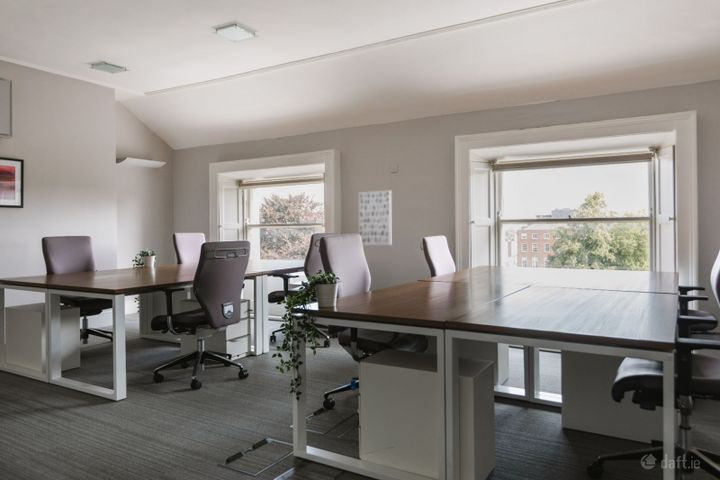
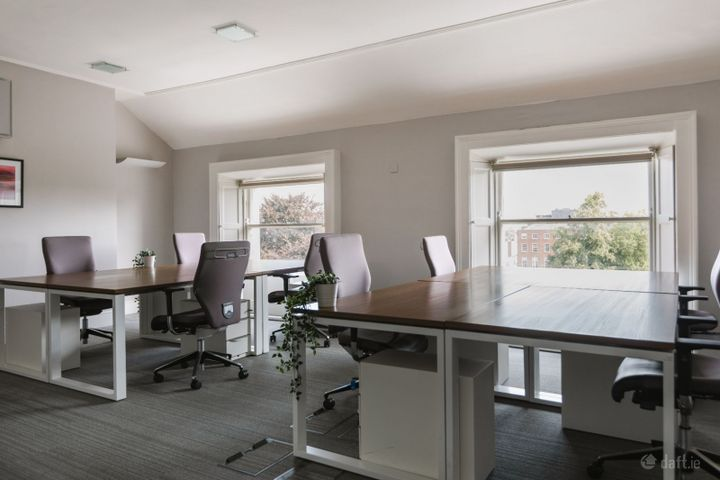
- wall art (374, 218)
